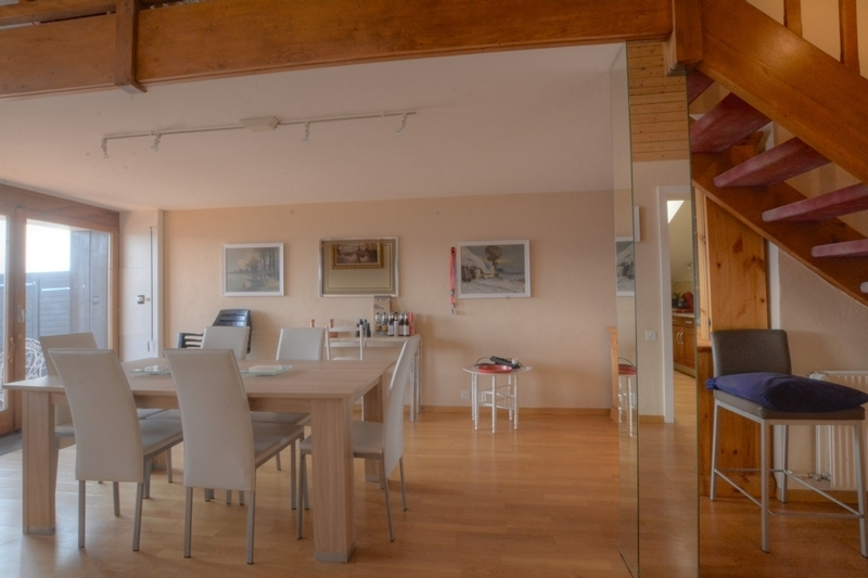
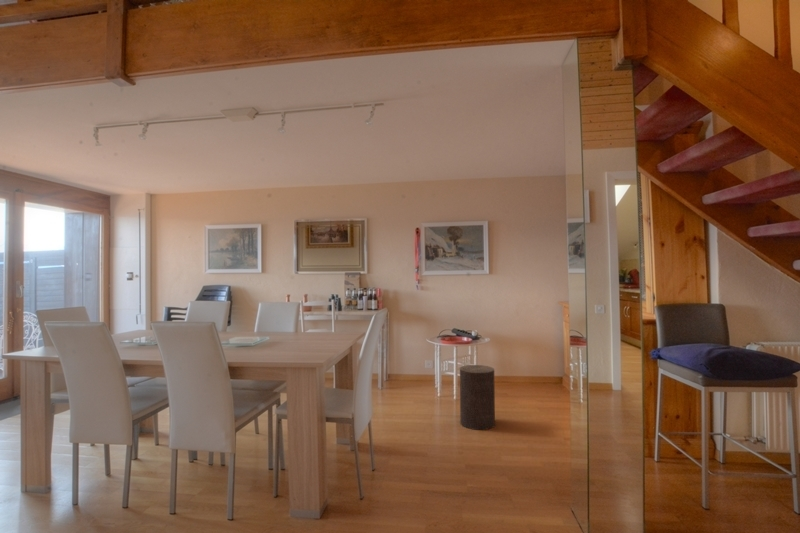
+ stool (477, 396)
